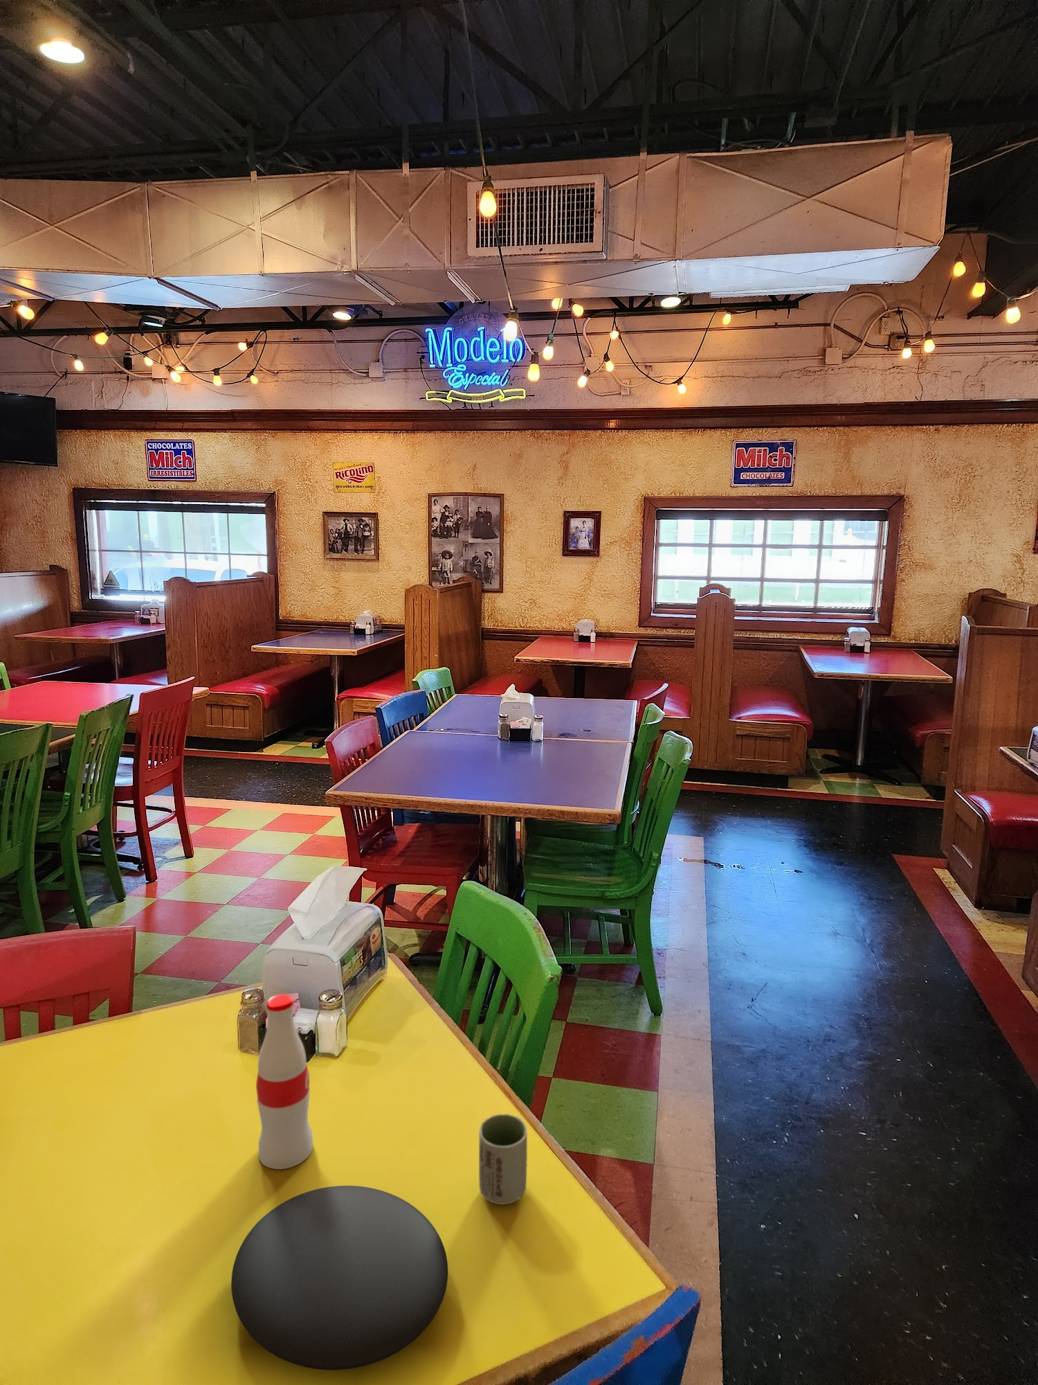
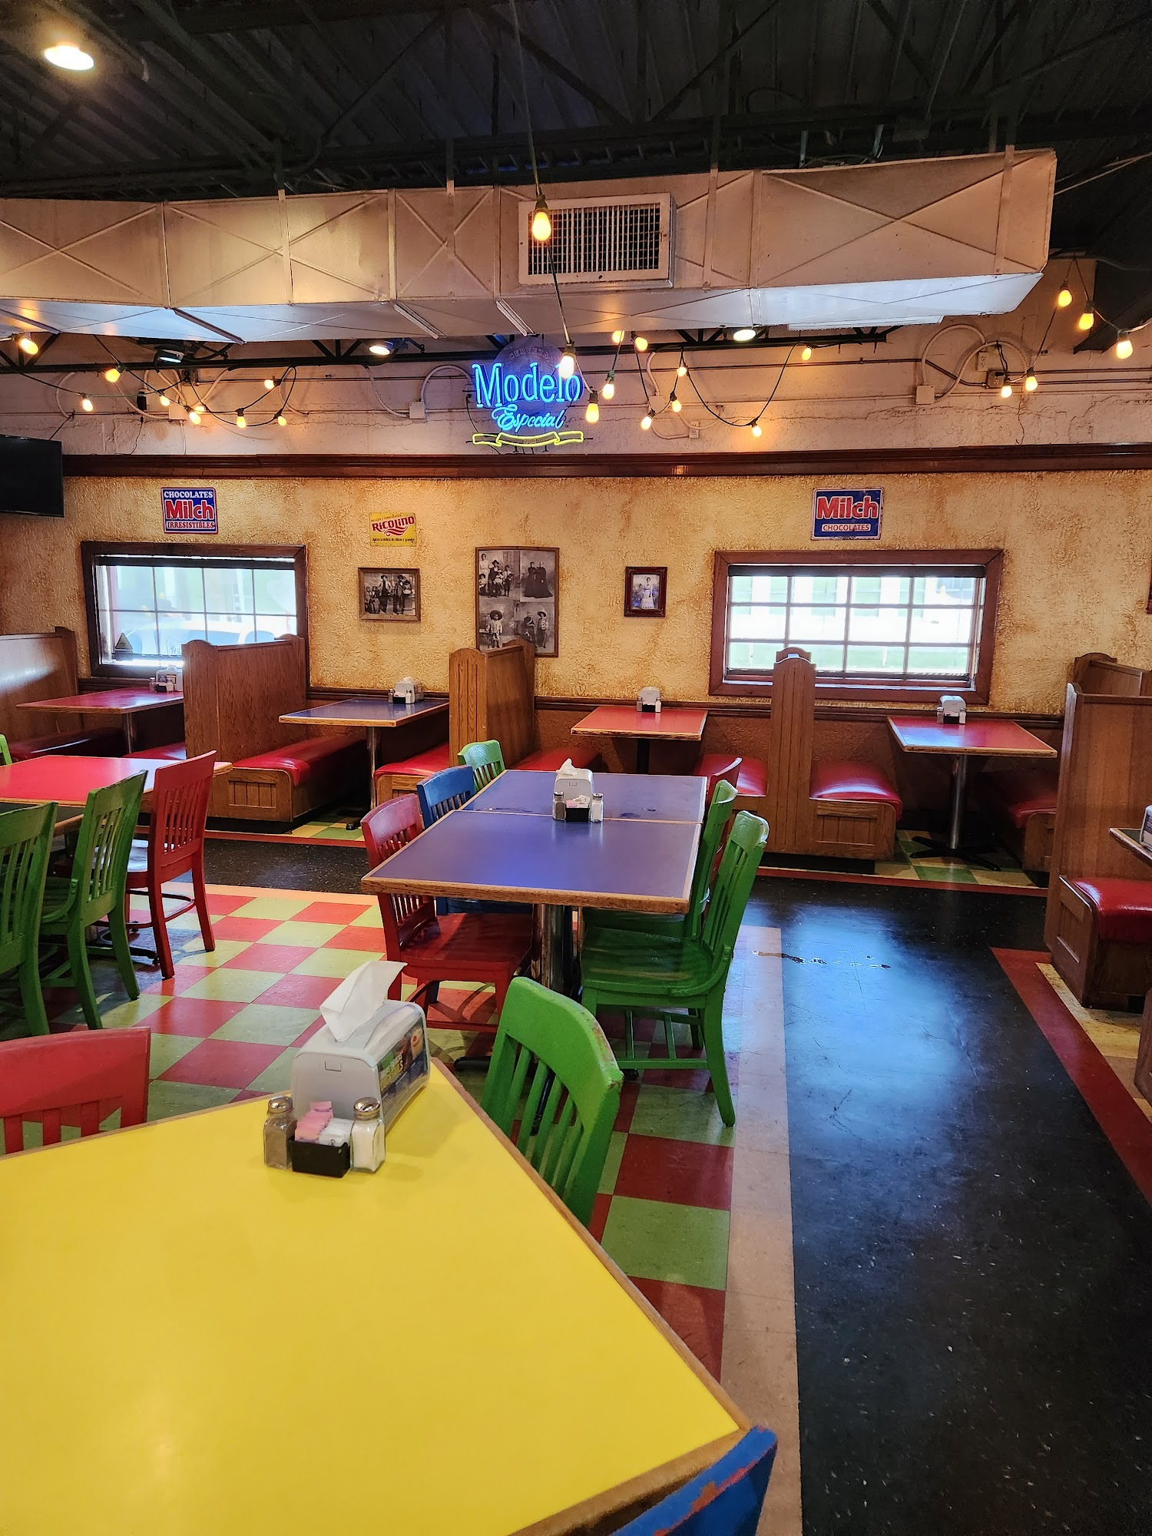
- plate (340, 1266)
- soda bottle (282, 1076)
- cup (503, 1160)
